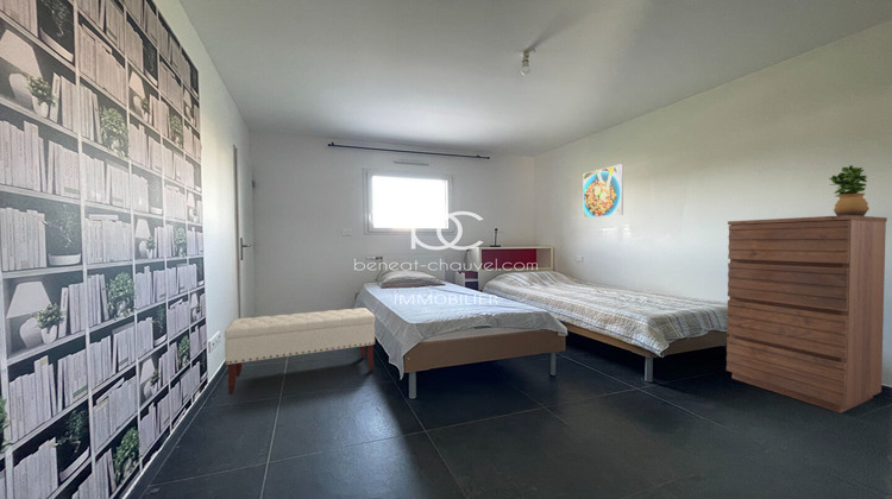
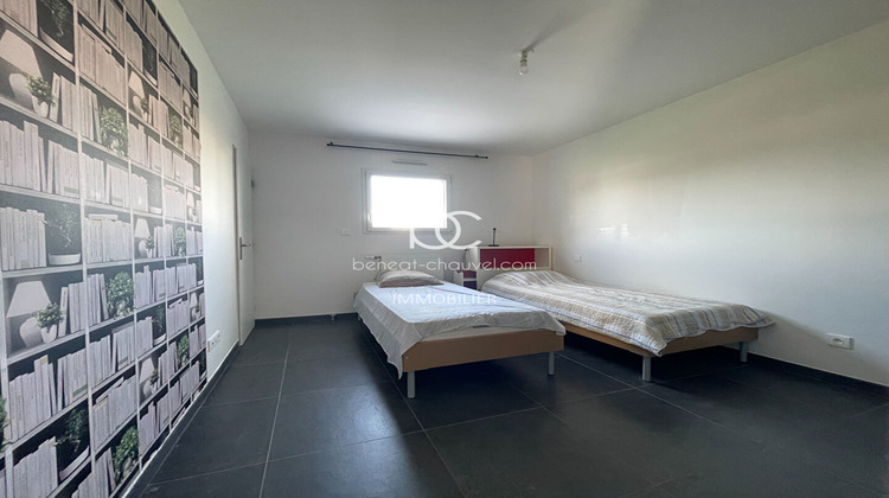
- dresser (799, 303)
- potted plant (848, 190)
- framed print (602, 192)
- bench (306, 343)
